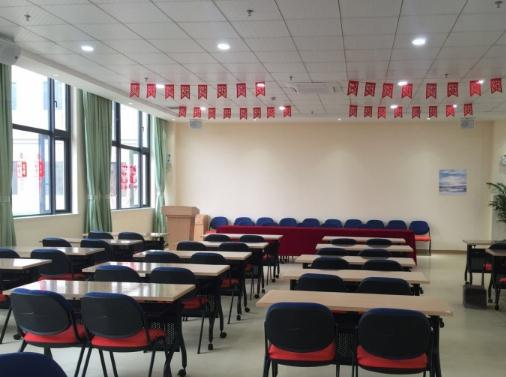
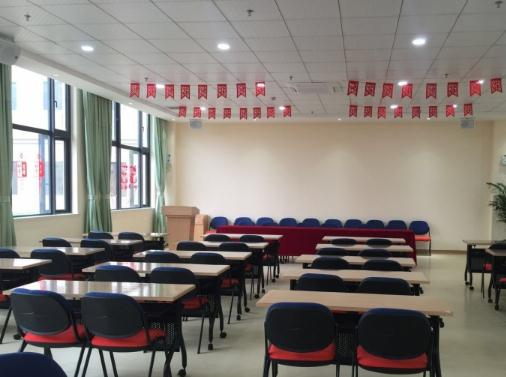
- wall art (452, 182)
- speaker (474, 296)
